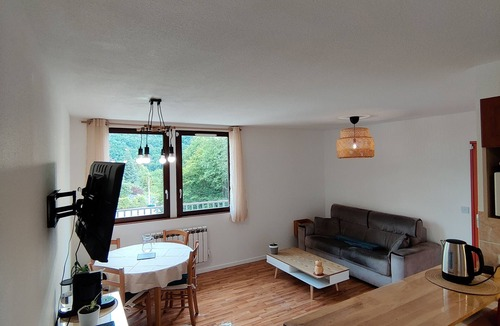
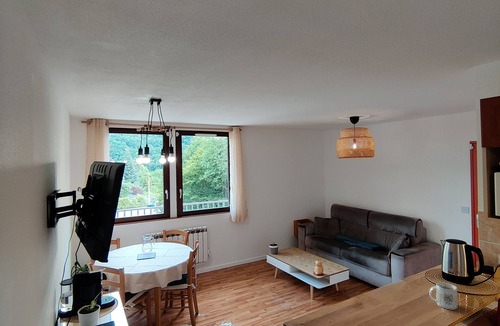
+ mug (444, 295)
